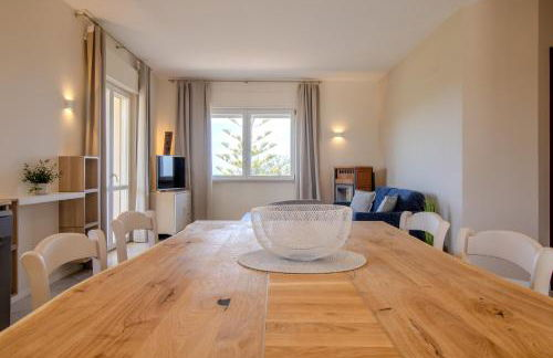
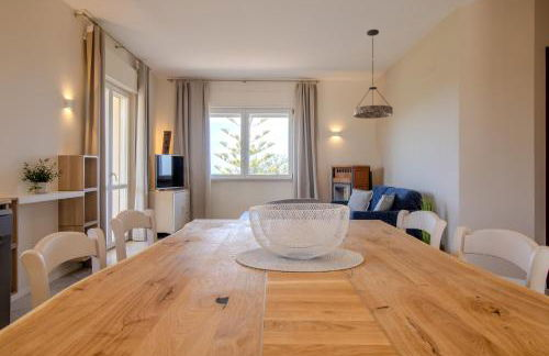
+ chandelier (372, 73)
